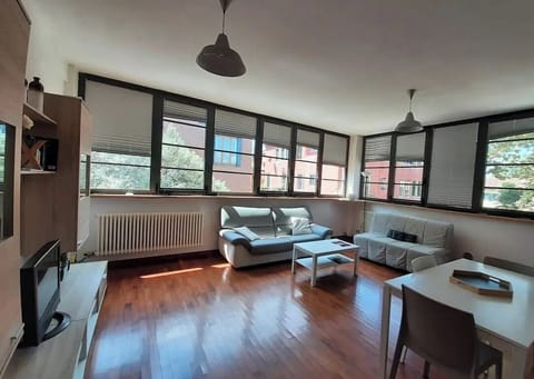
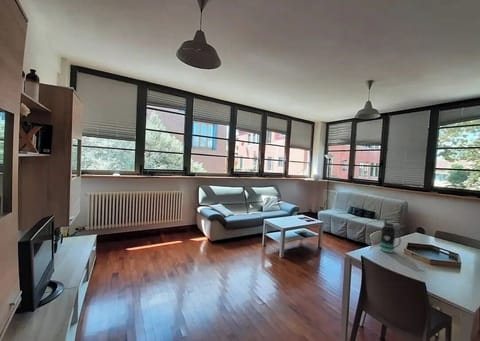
+ bottle (390, 235)
